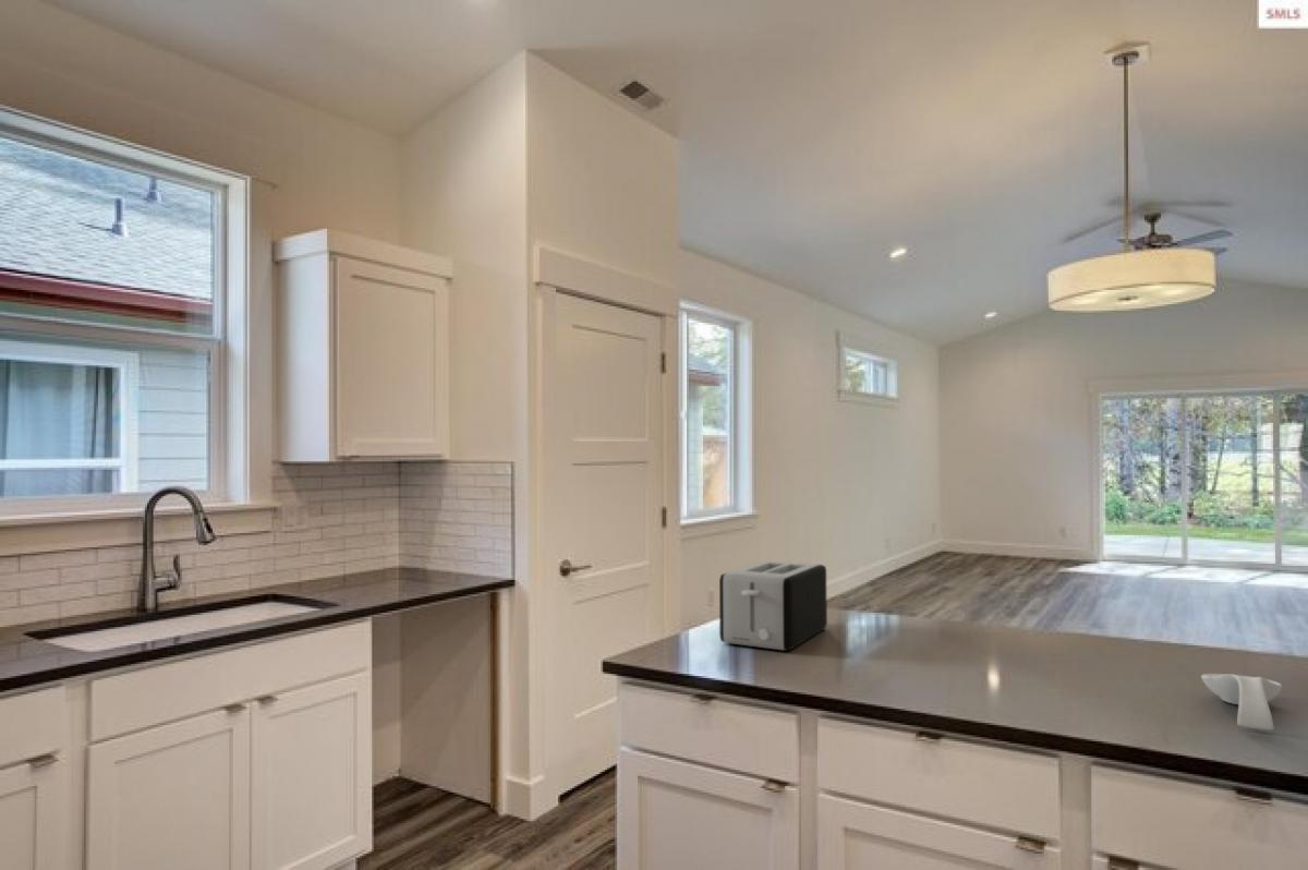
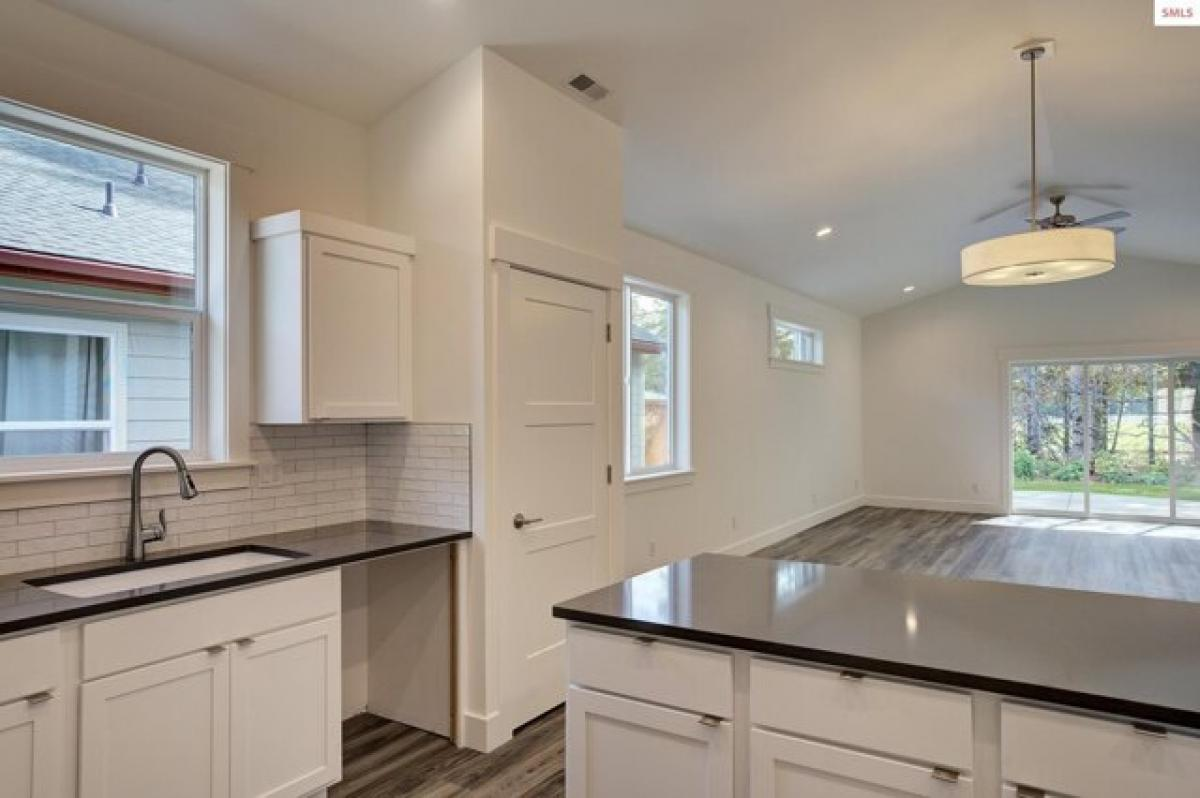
- spoon rest (1246, 689)
- toaster (775, 602)
